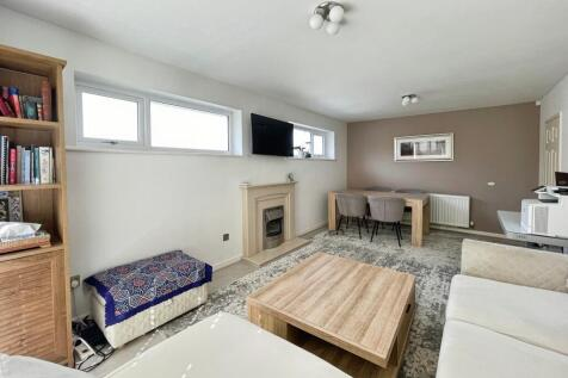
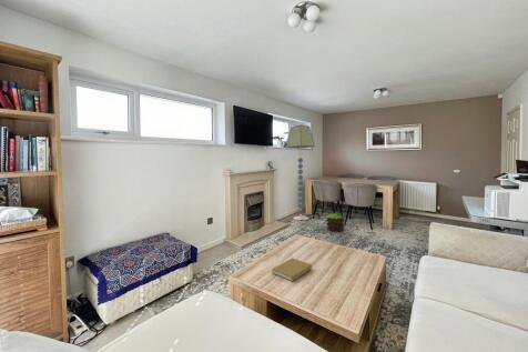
+ potted plant (335, 221)
+ book (292, 269)
+ floor lamp (299, 172)
